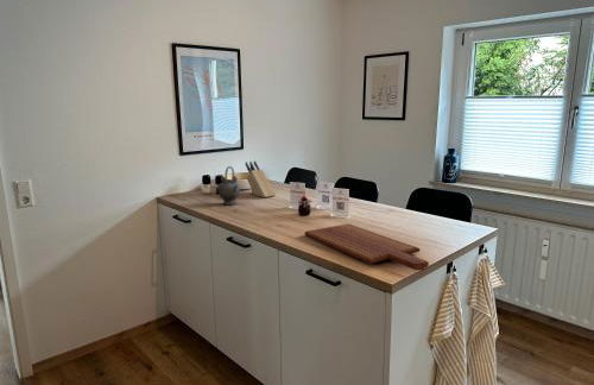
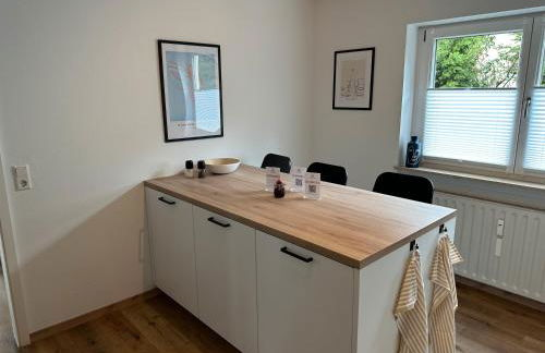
- cutting board (360, 241)
- teapot (230, 185)
- knife block (259, 178)
